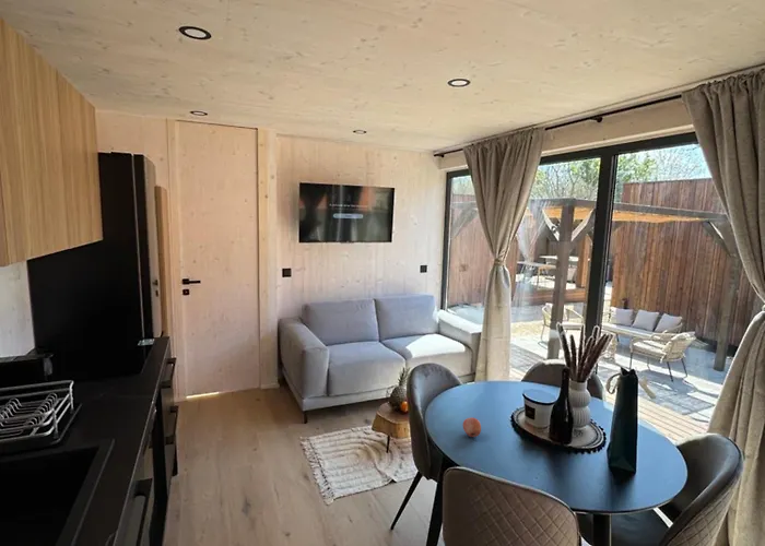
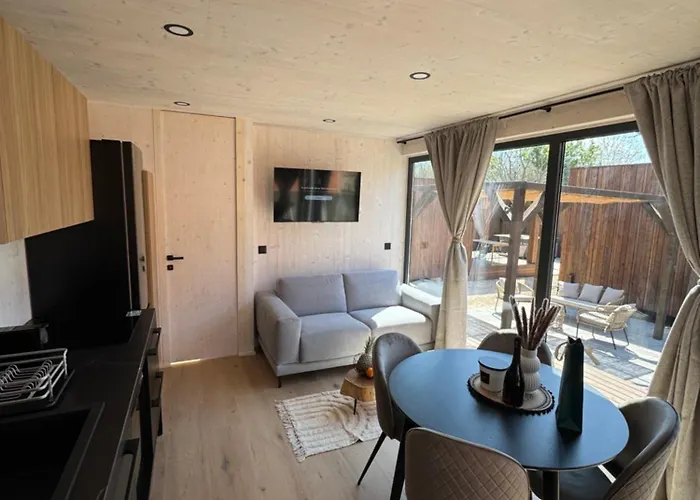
- fruit (471, 427)
